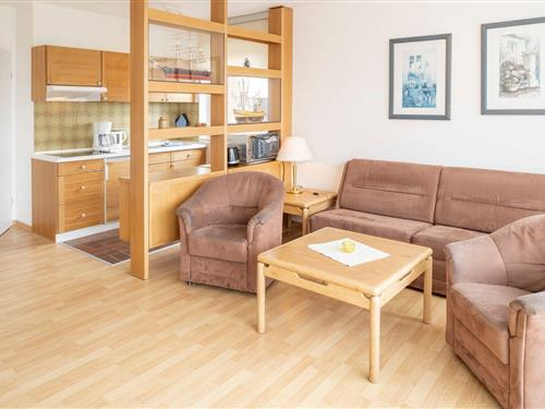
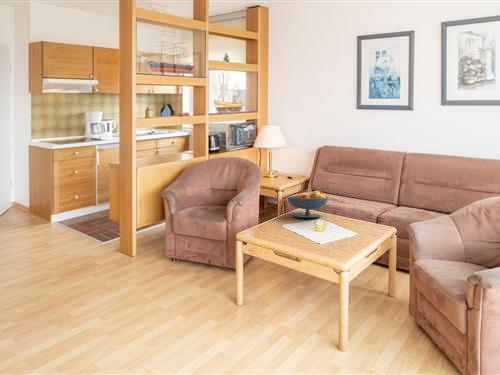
+ fruit bowl (307, 203)
